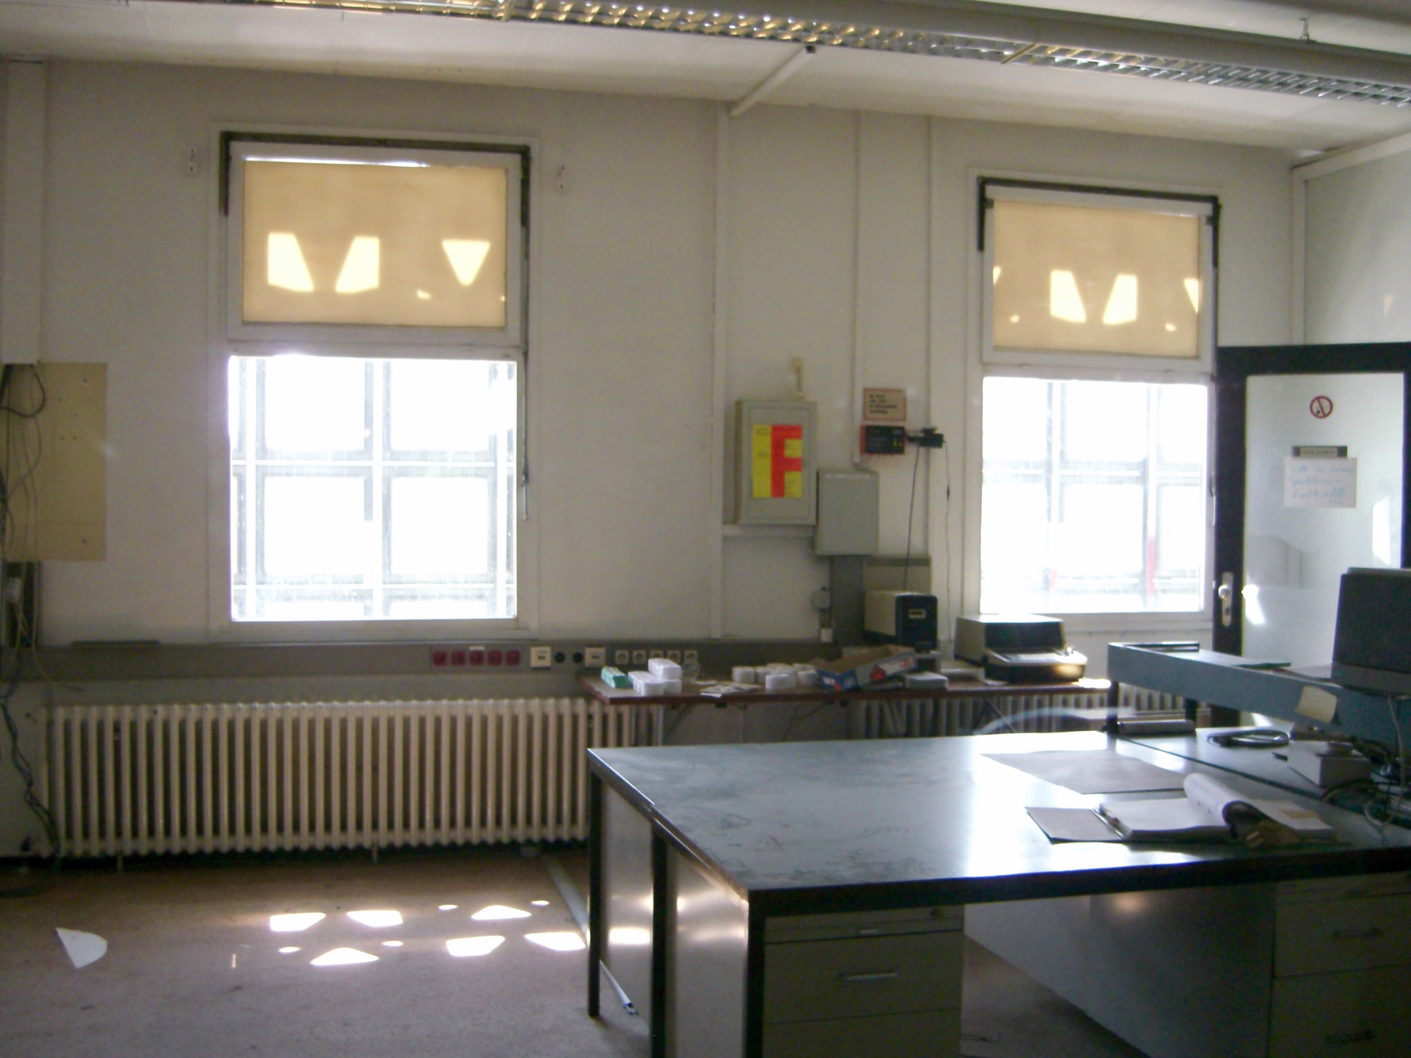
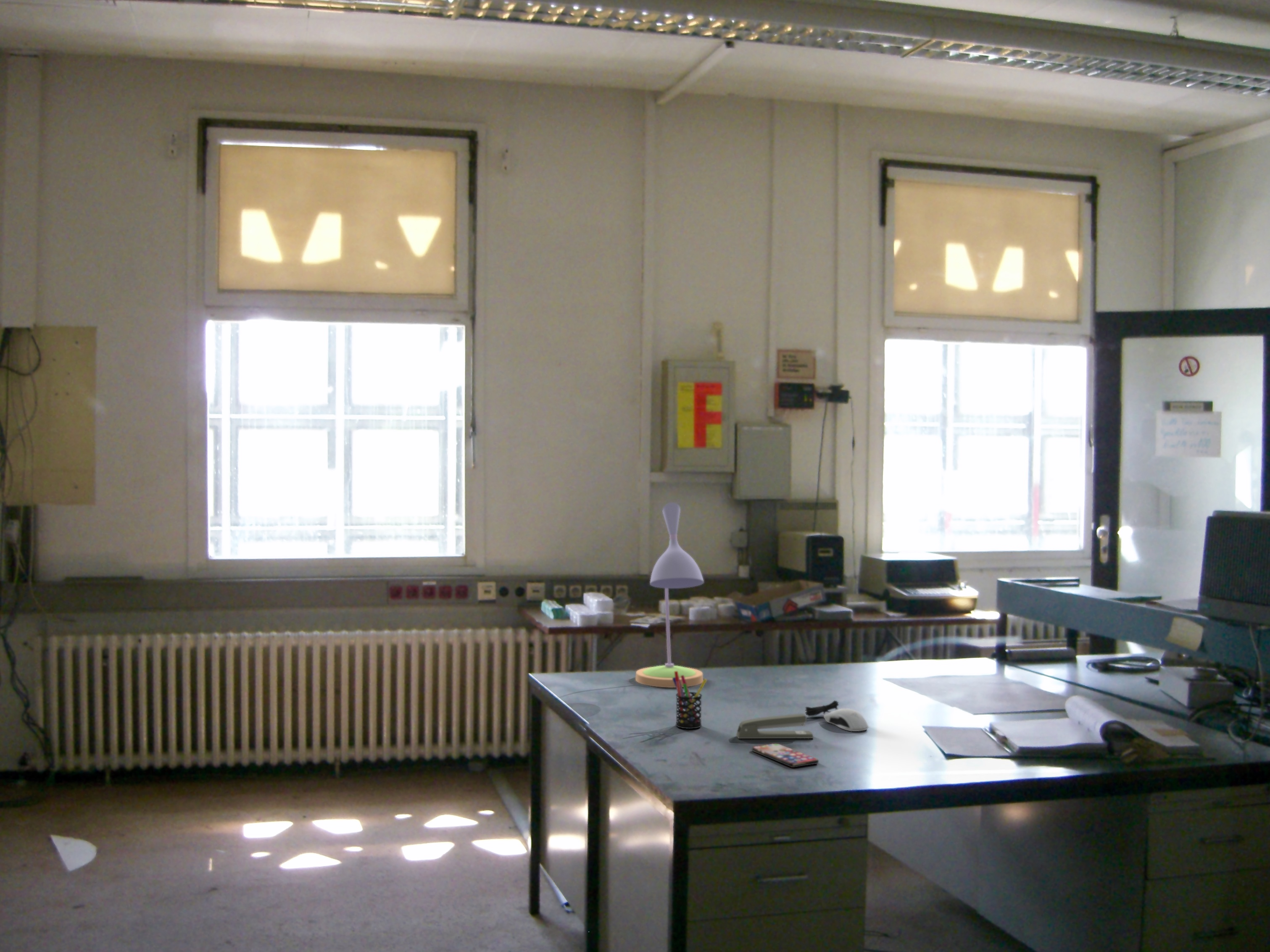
+ pen holder (687, 699)
+ smartphone (784, 755)
+ stapler (775, 726)
+ computer mouse (840, 714)
+ desk lamp (668, 594)
